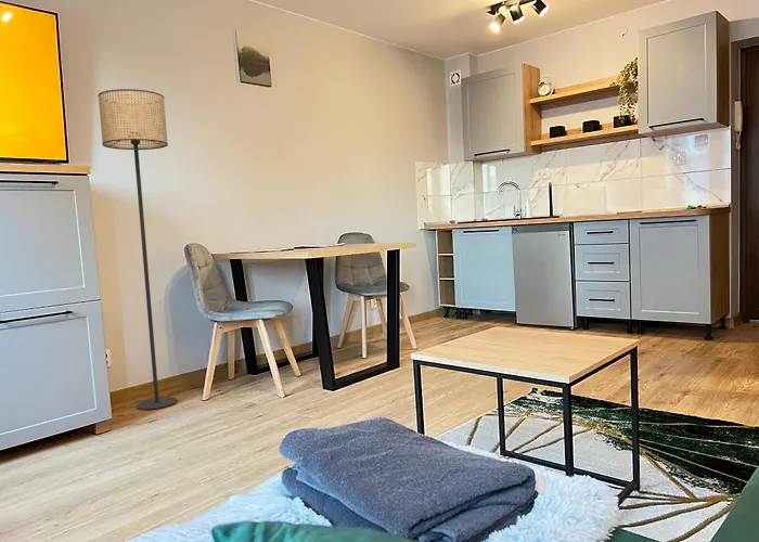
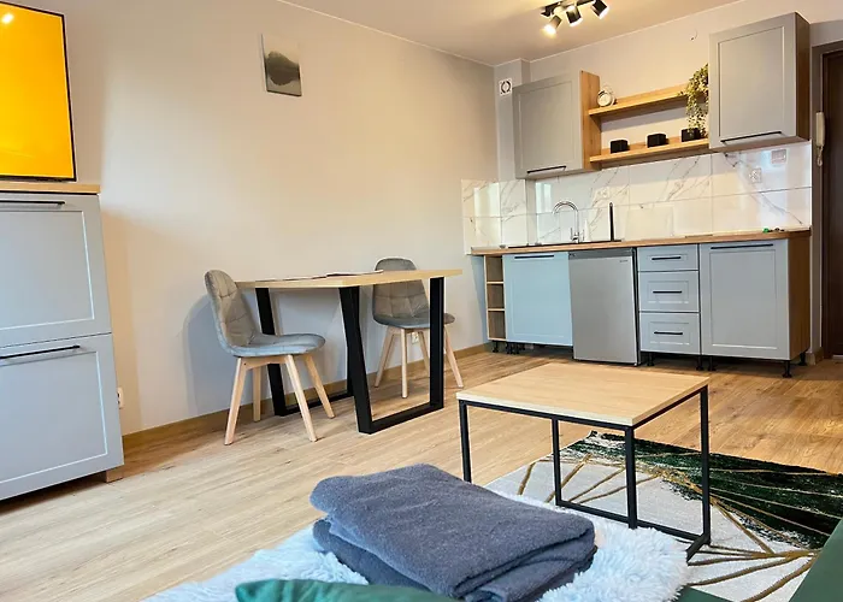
- floor lamp (144, 253)
